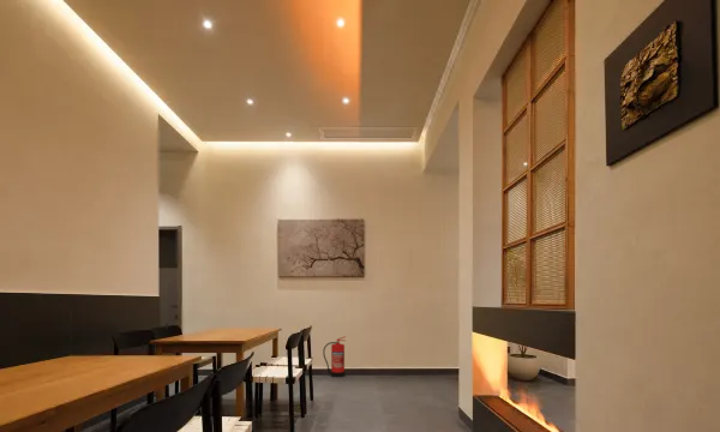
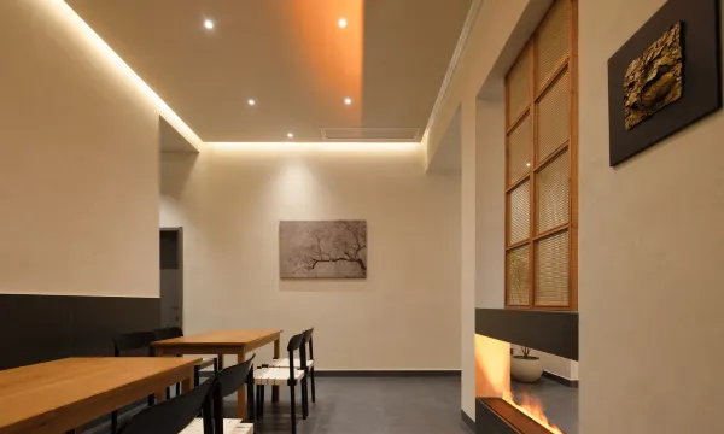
- fire extinguisher (334, 355)
